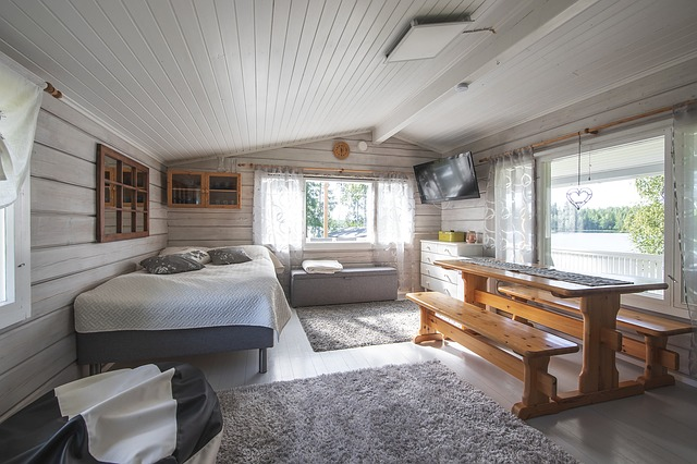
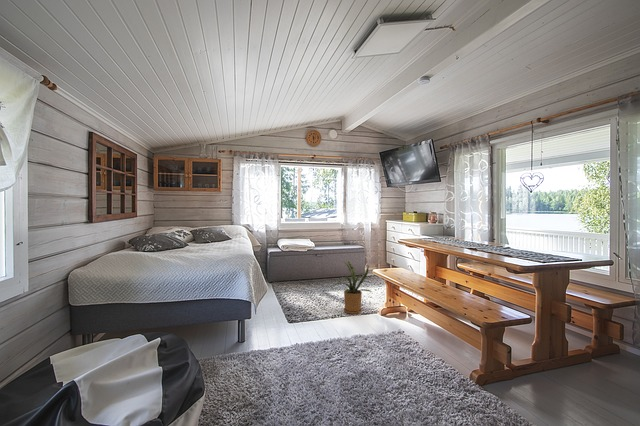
+ house plant (350, 286)
